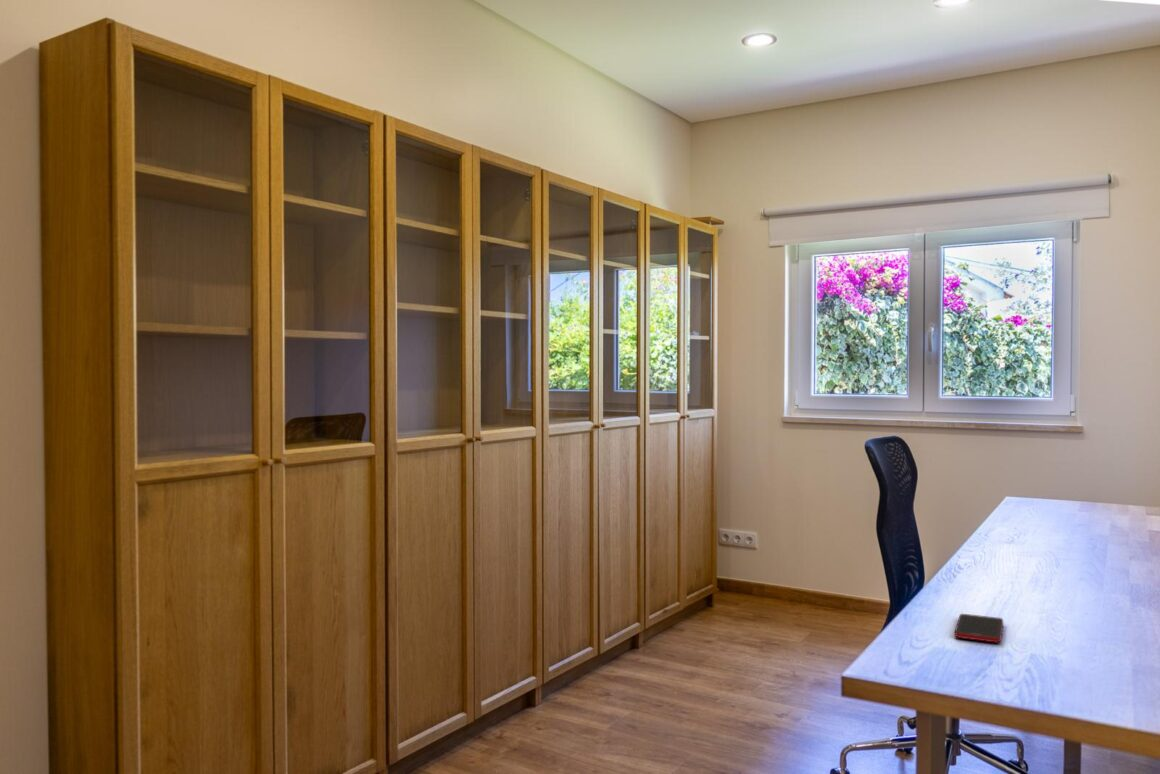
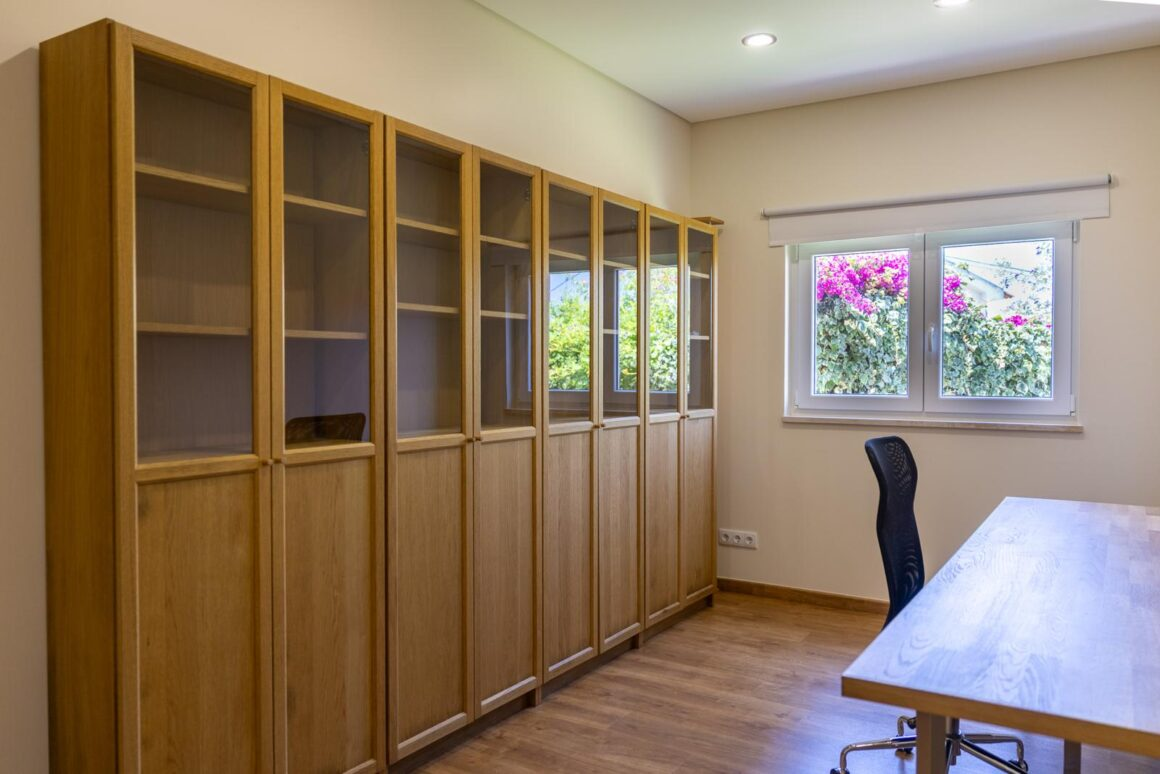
- cell phone (979, 627)
